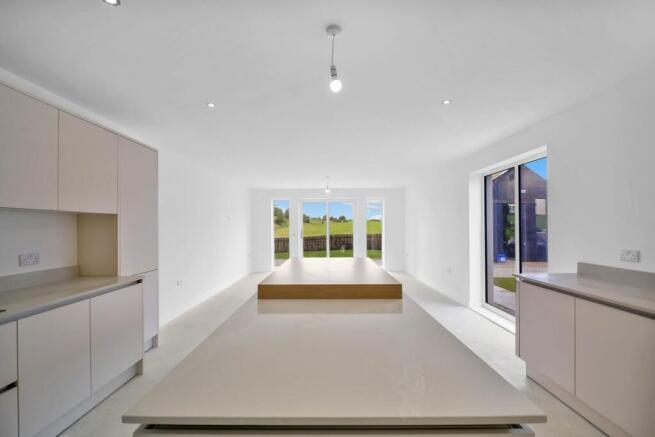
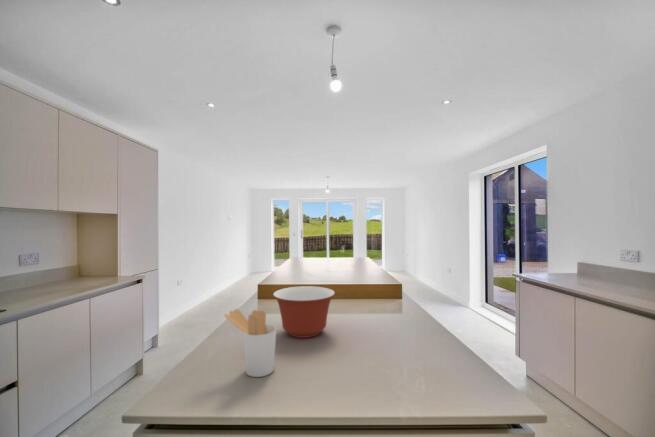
+ utensil holder (251, 339)
+ mixing bowl (304, 312)
